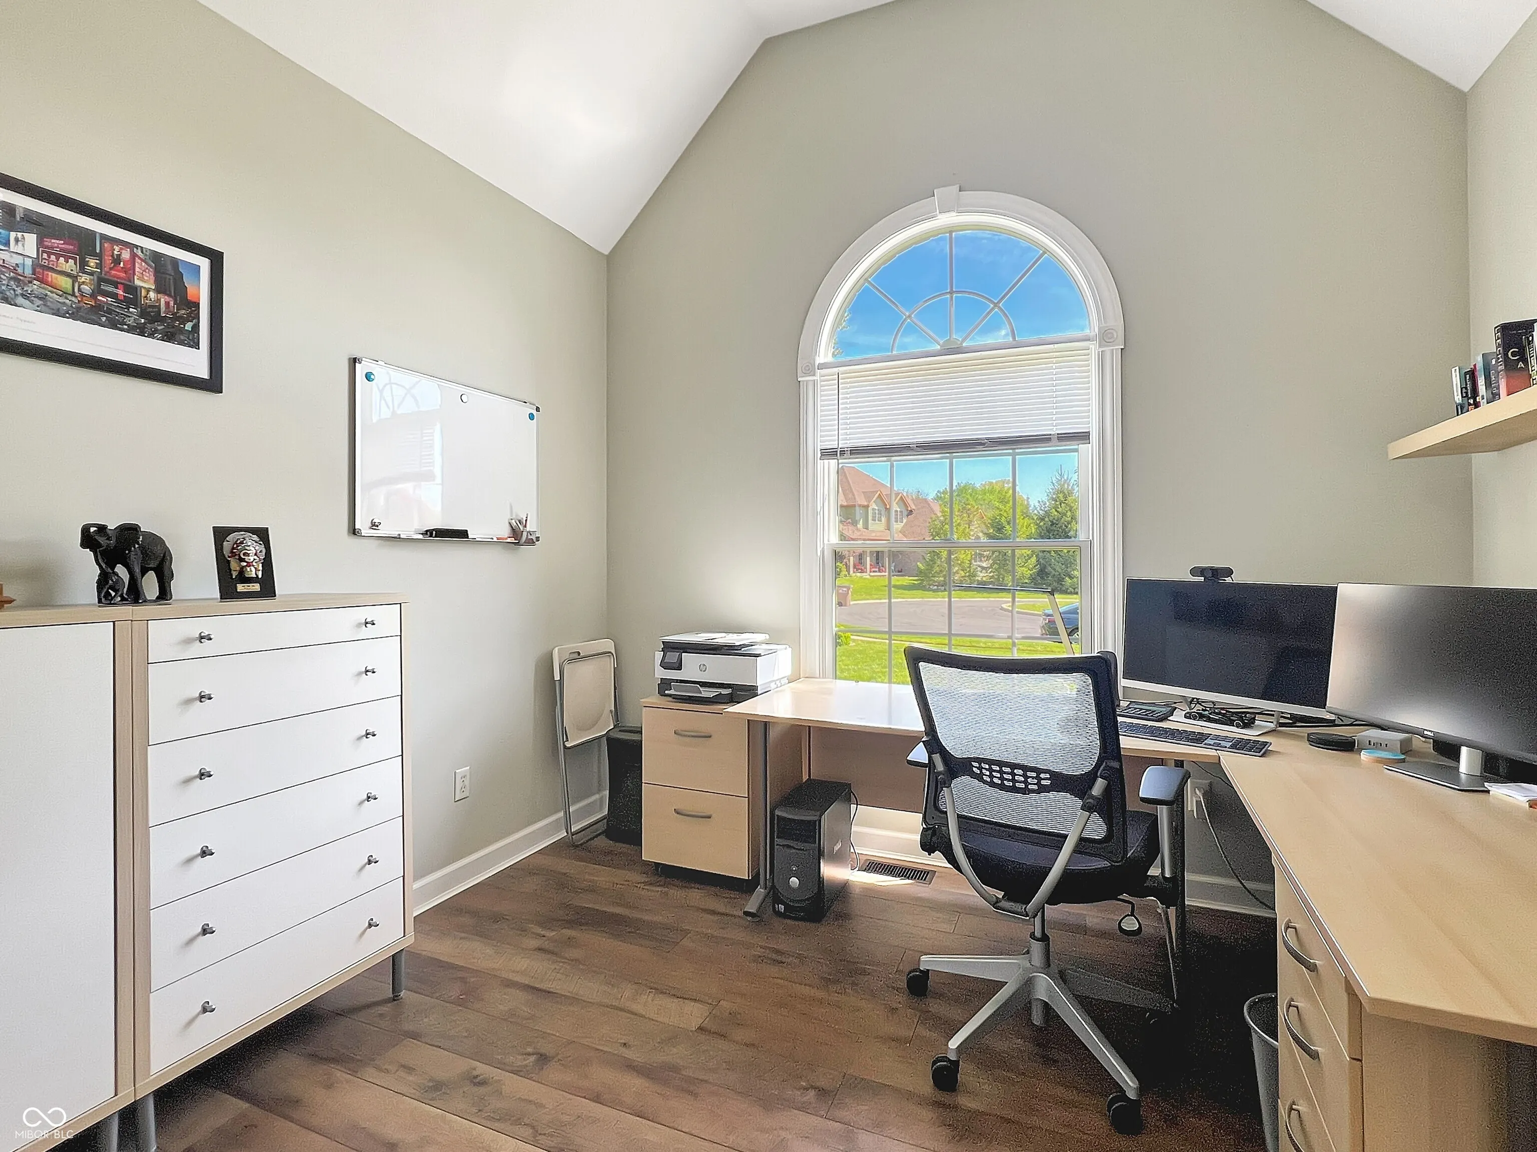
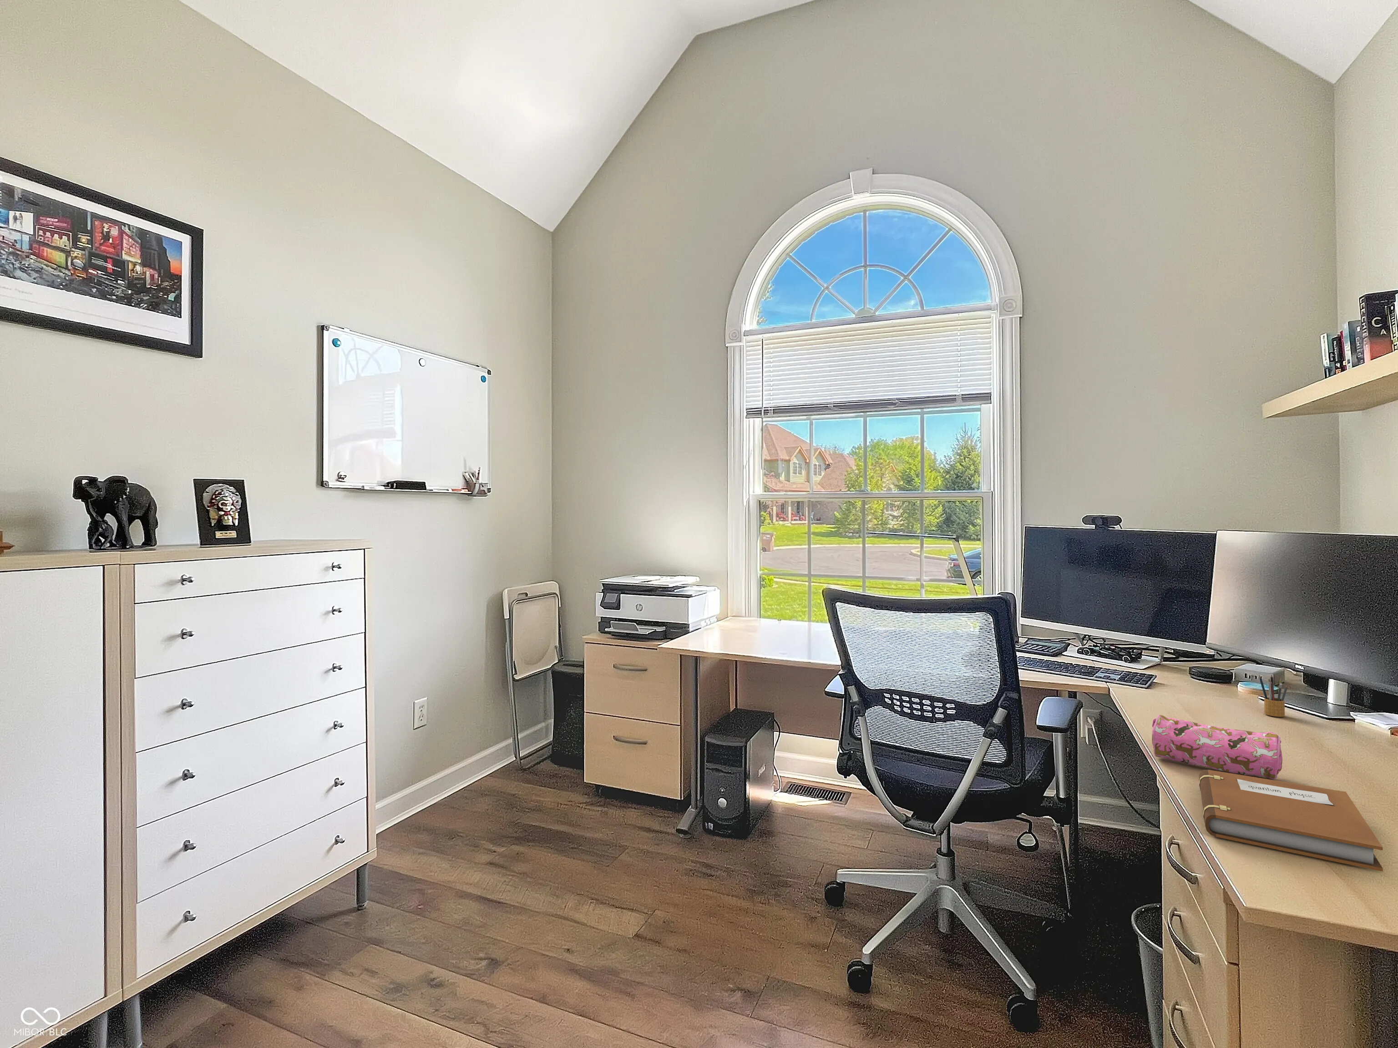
+ pencil case (1213, 745)
+ pencil box (1274, 695)
+ notebook (1277, 811)
